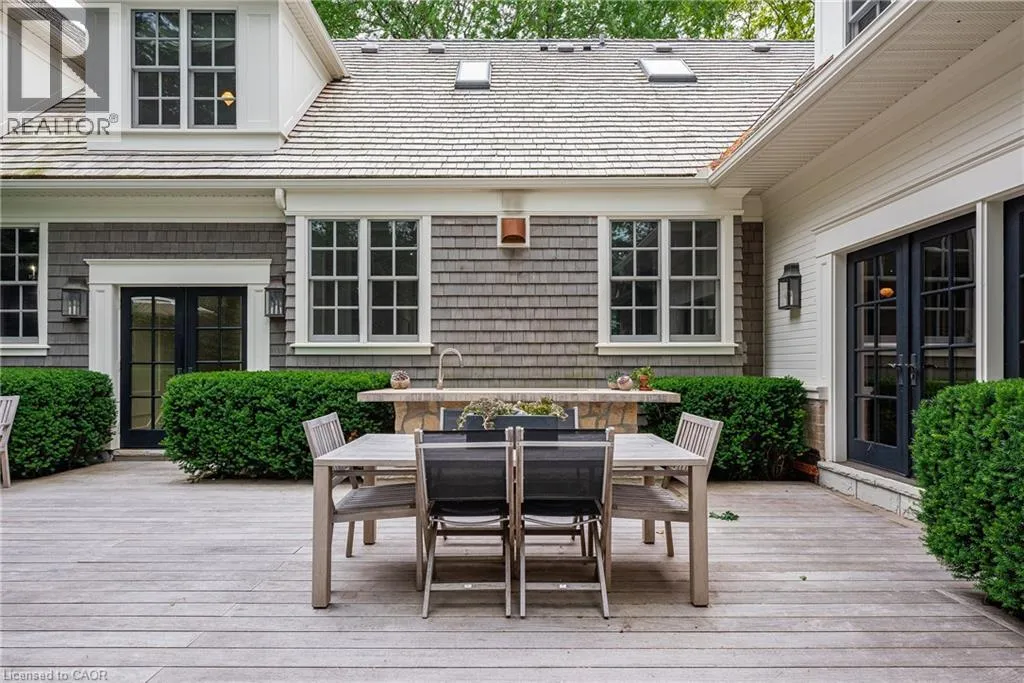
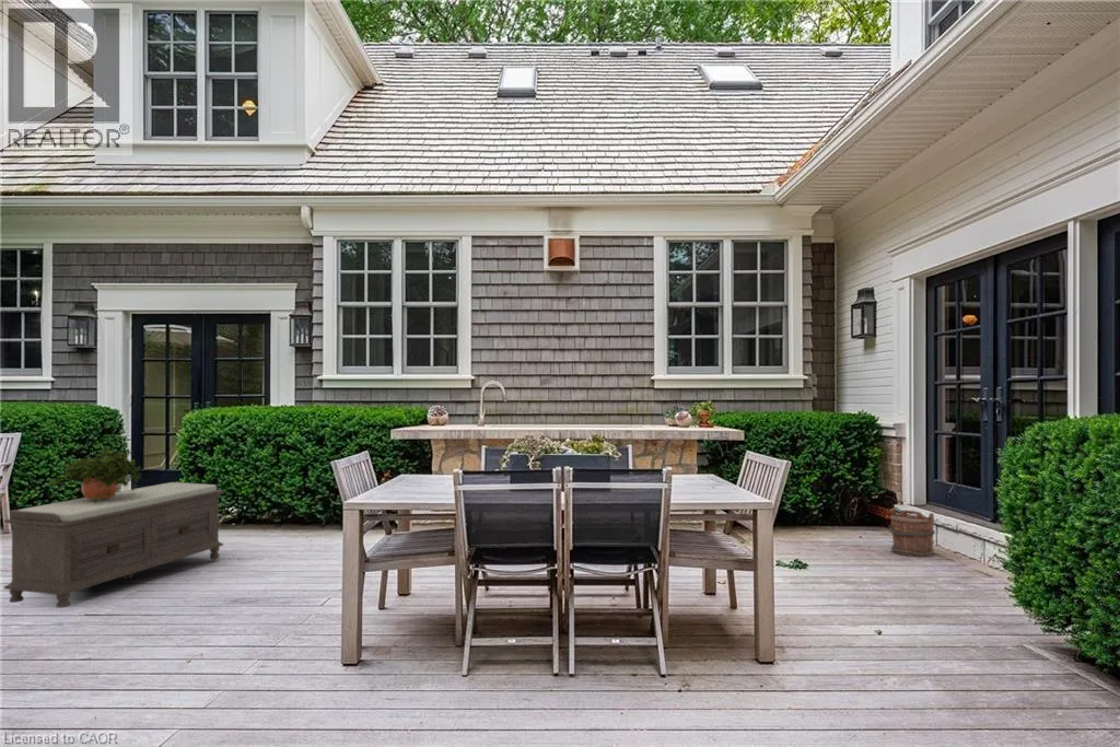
+ bench (126, 537)
+ potted plant (101, 472)
+ bucket (911, 532)
